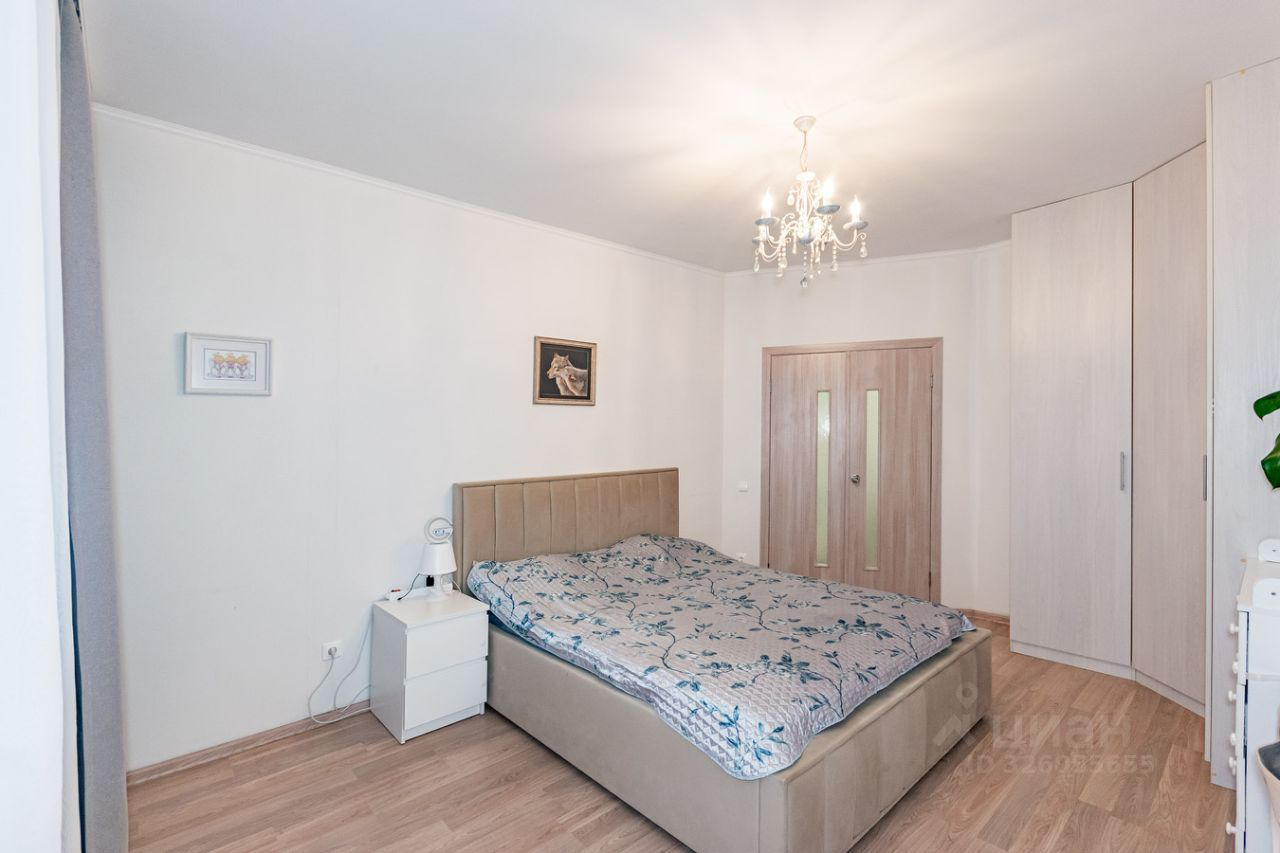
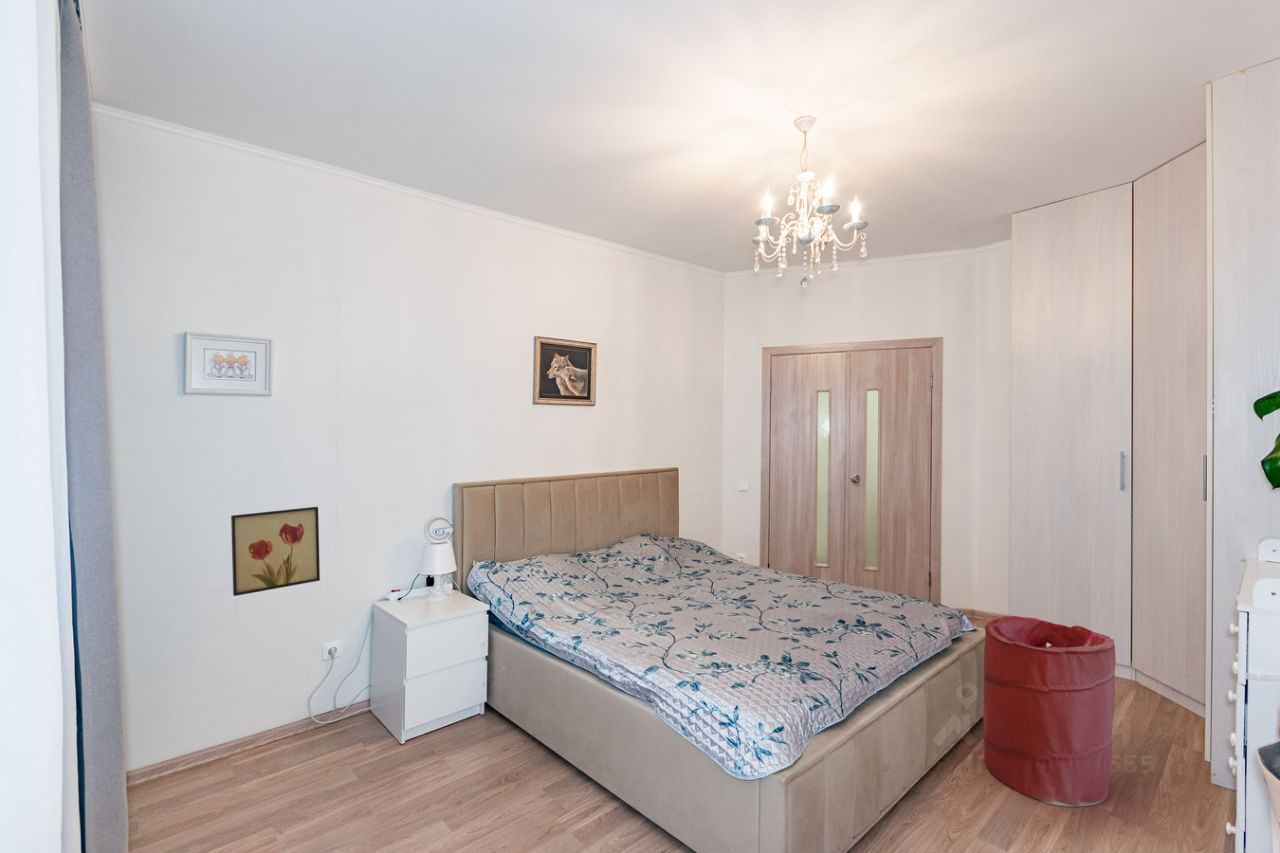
+ wall art (276, 549)
+ laundry hamper (1046, 700)
